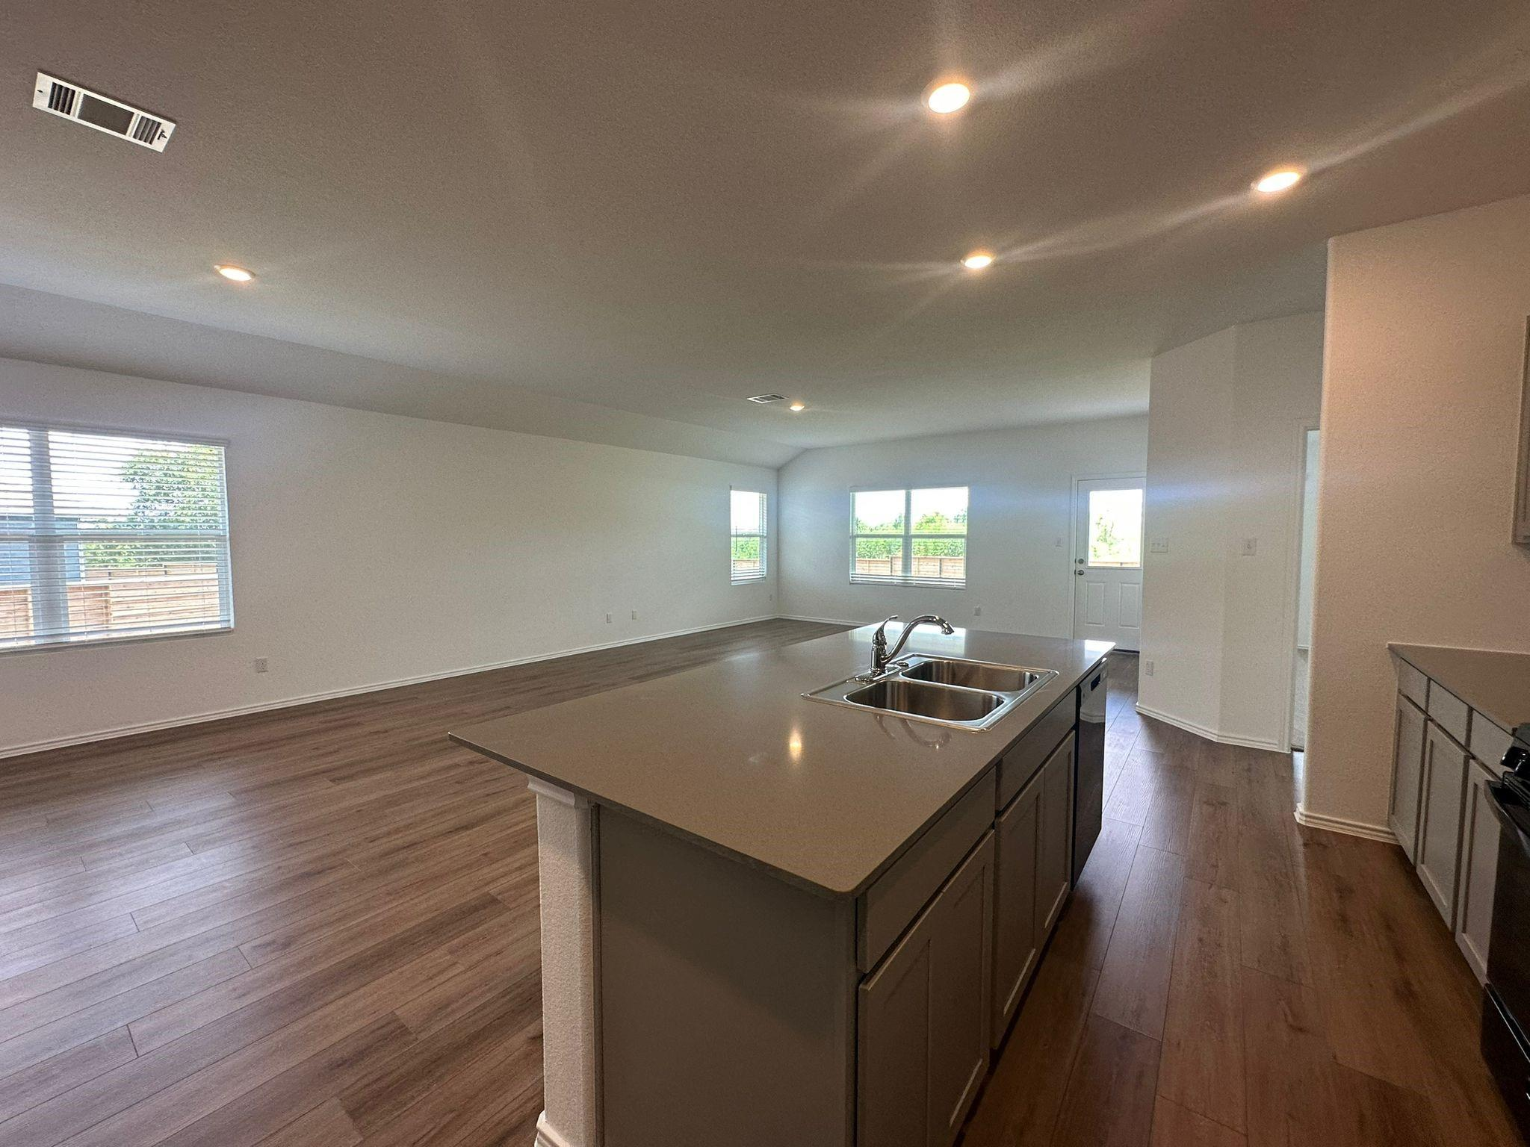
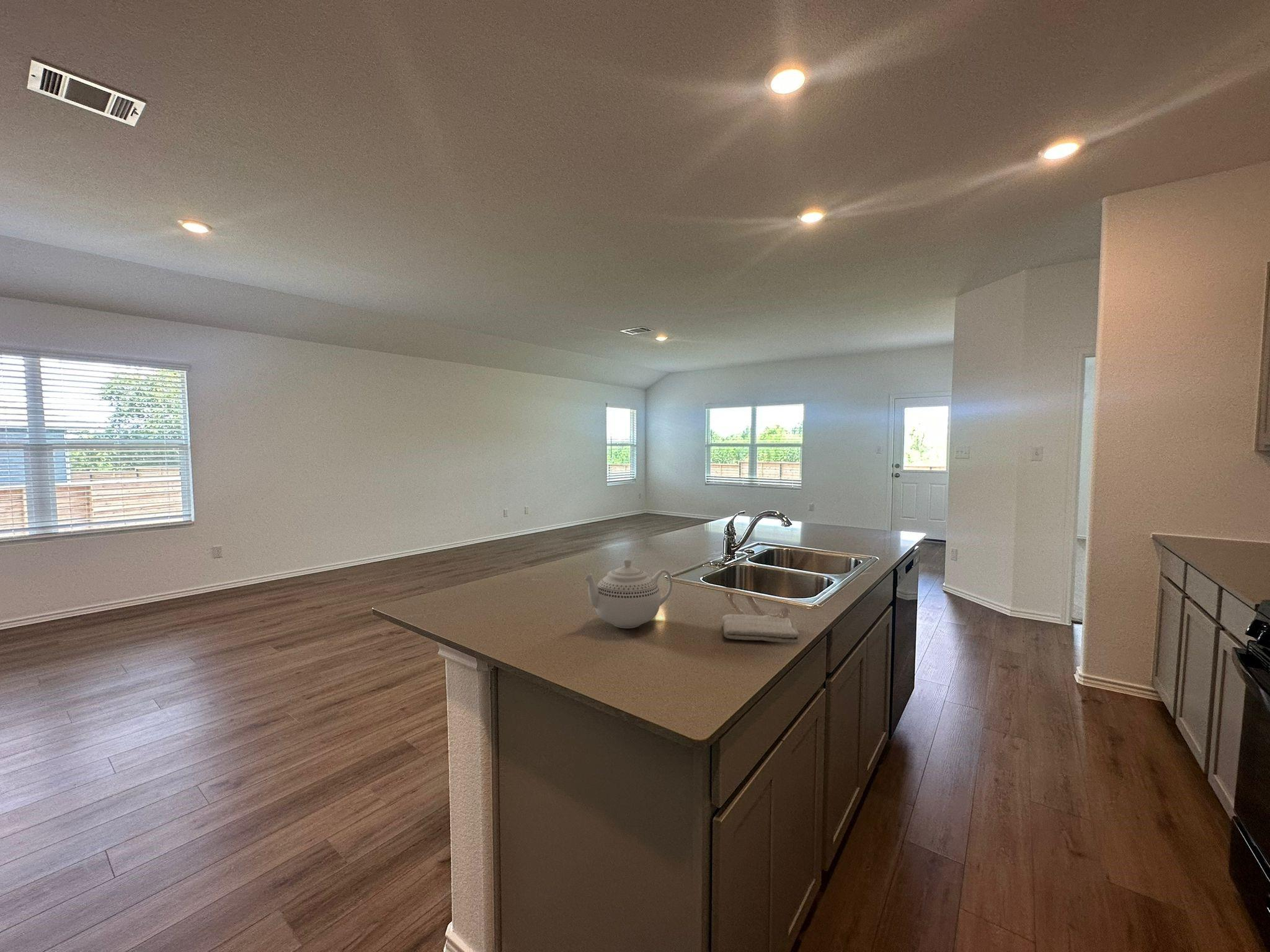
+ teapot (628, 591)
+ washcloth (759, 627)
